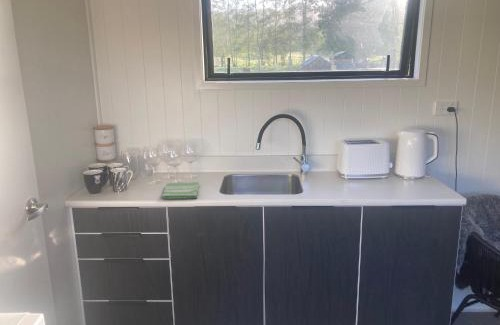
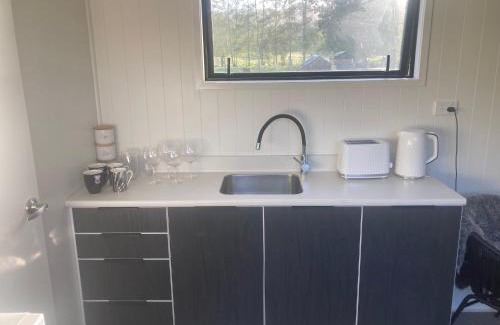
- dish towel (181, 189)
